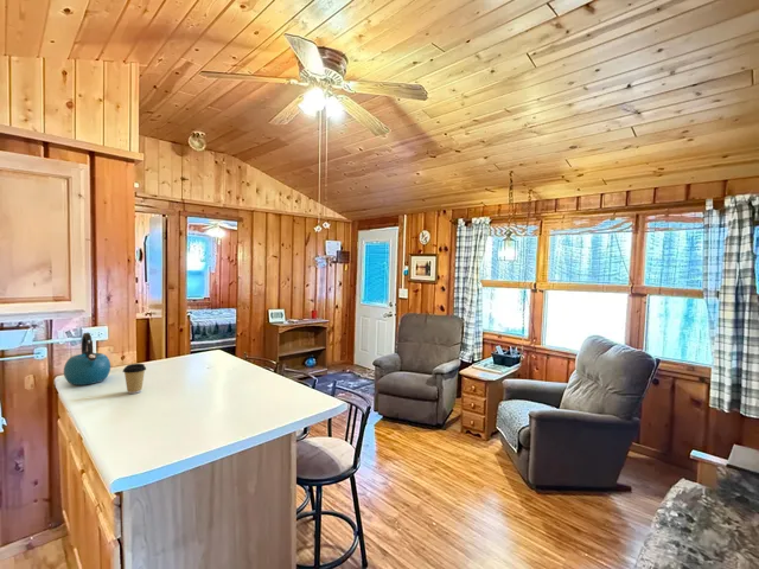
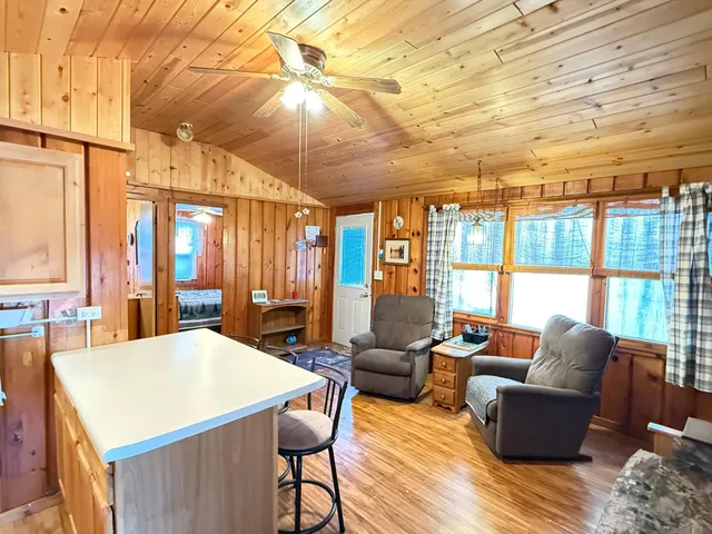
- coffee cup (134, 378)
- kettle (88, 358)
